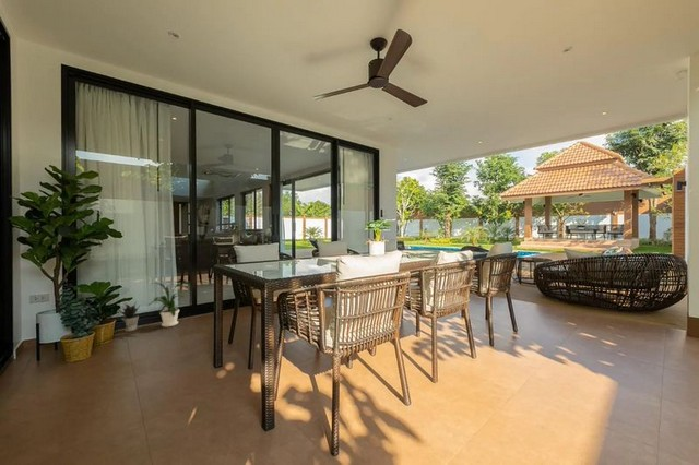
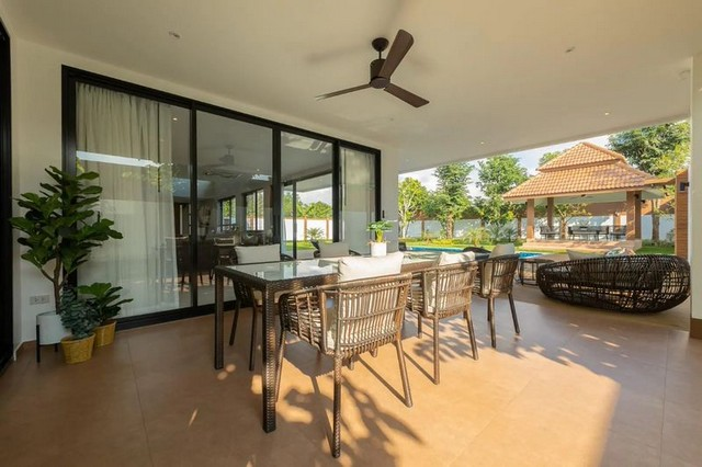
- house plant (168, 302)
- potted plant (129, 315)
